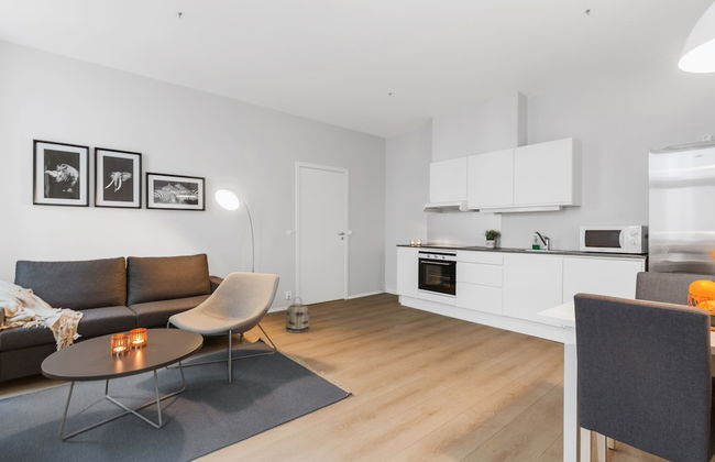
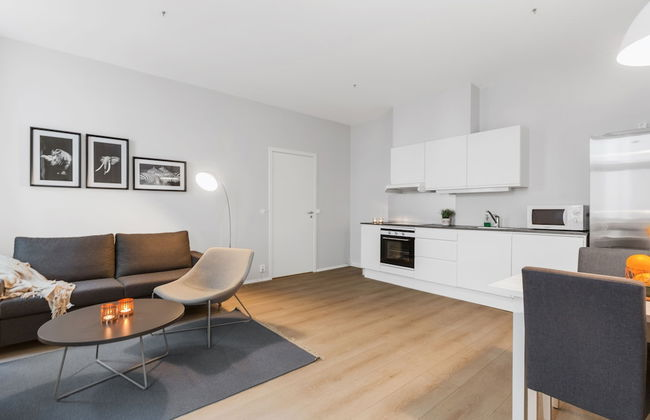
- basket (297, 312)
